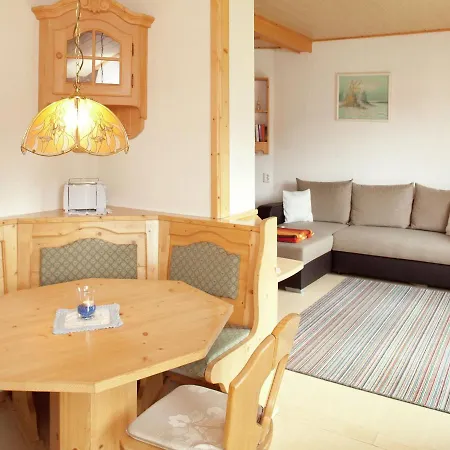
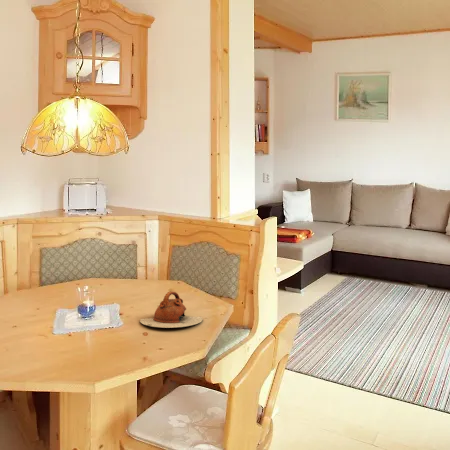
+ teapot (171, 305)
